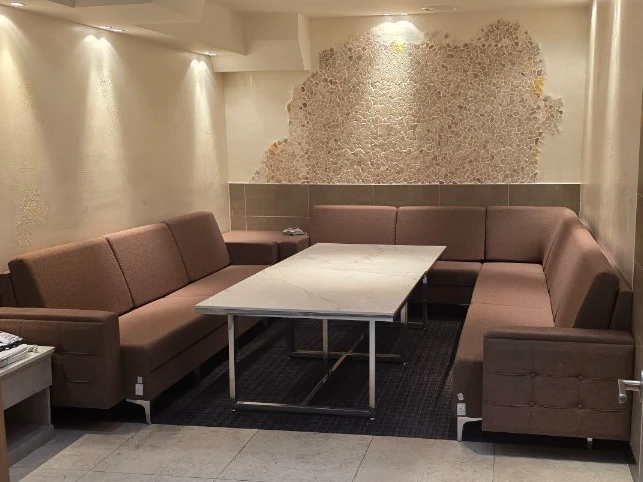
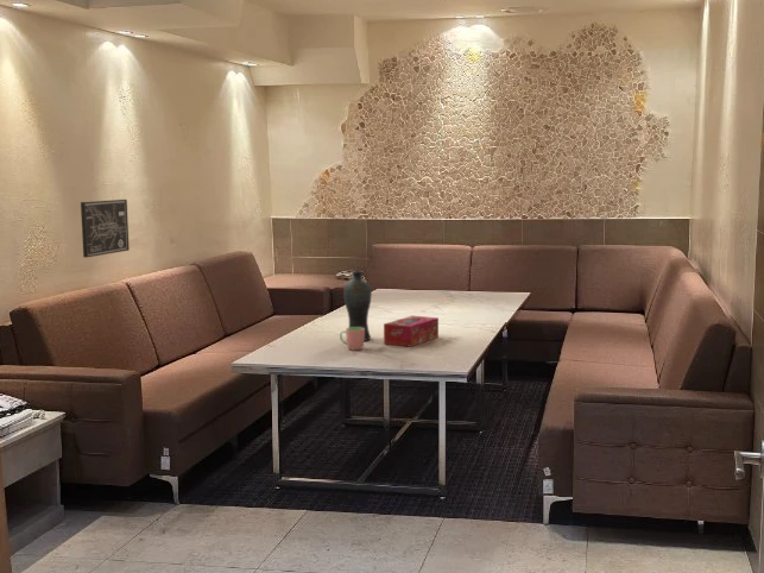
+ tissue box (411, 330)
+ wall art (106, 227)
+ cup (352, 338)
+ vase (358, 304)
